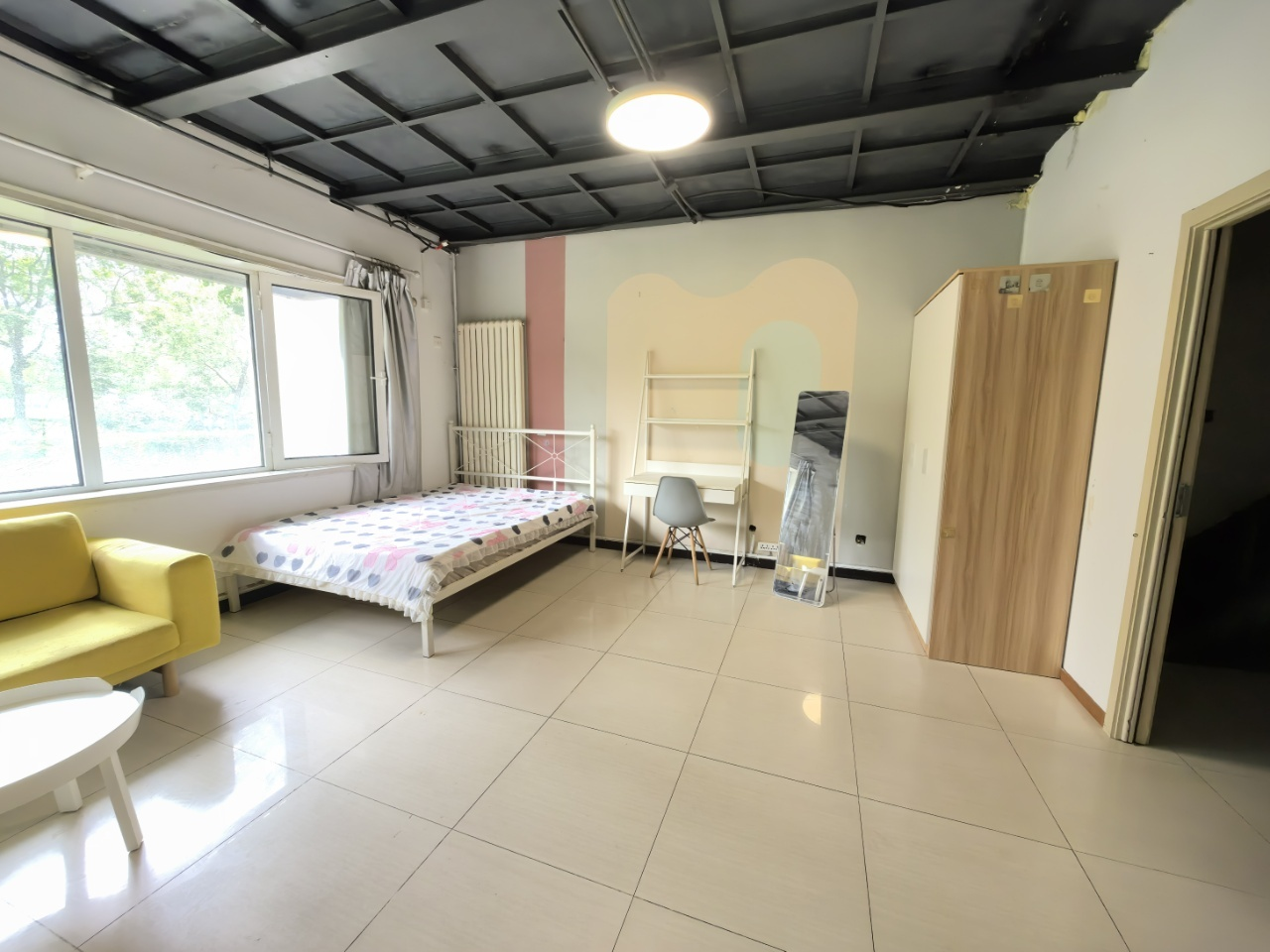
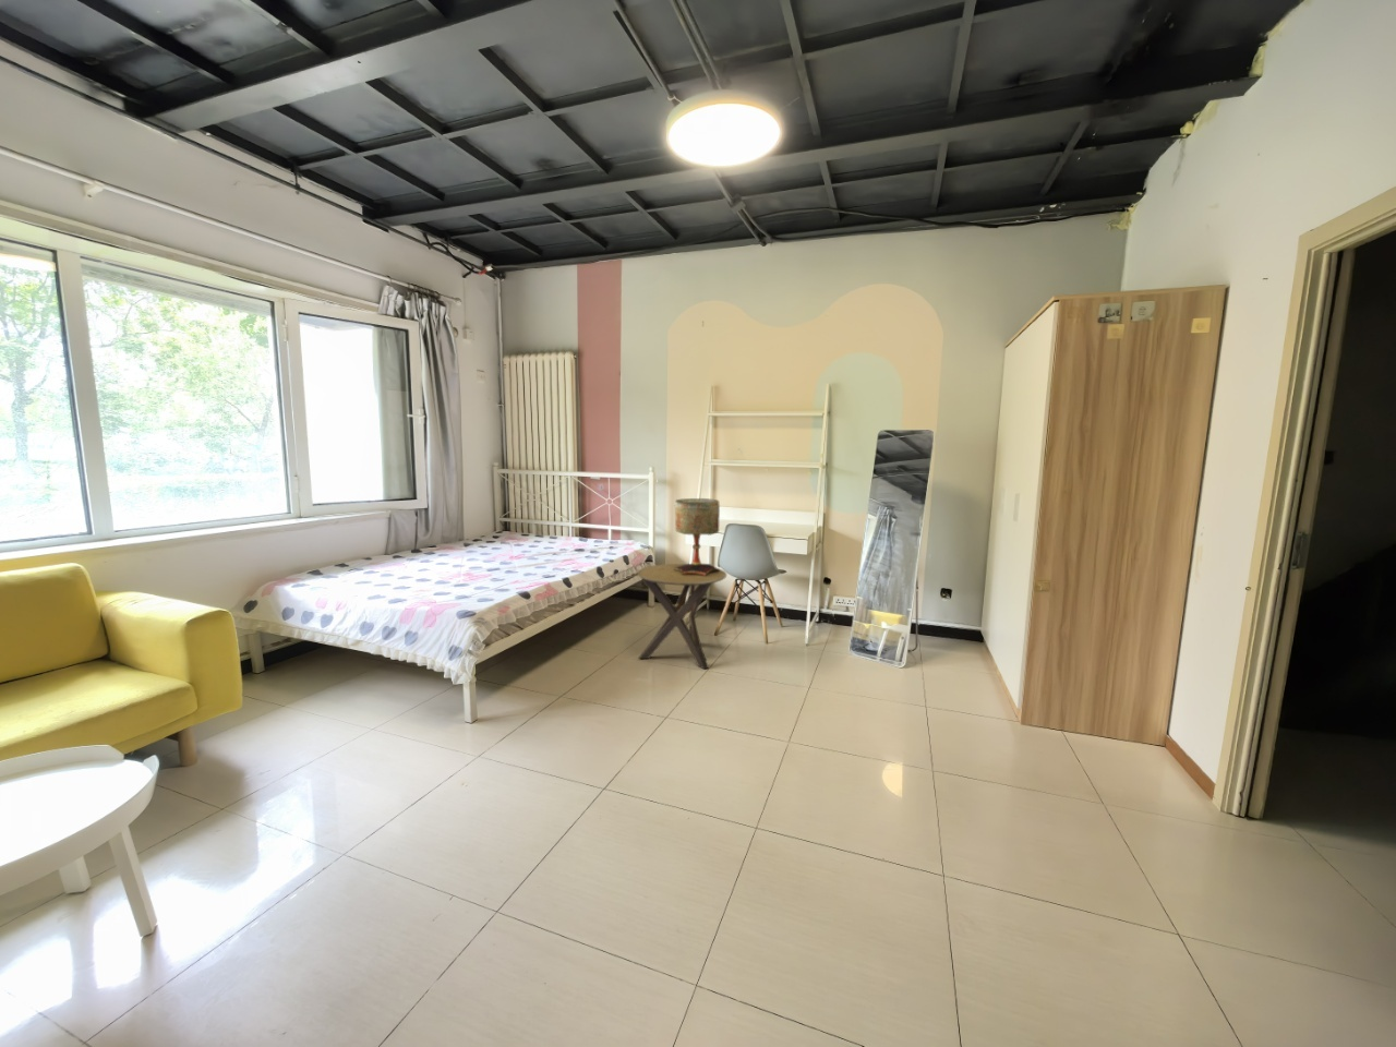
+ side table (682, 614)
+ table lamp (696, 534)
